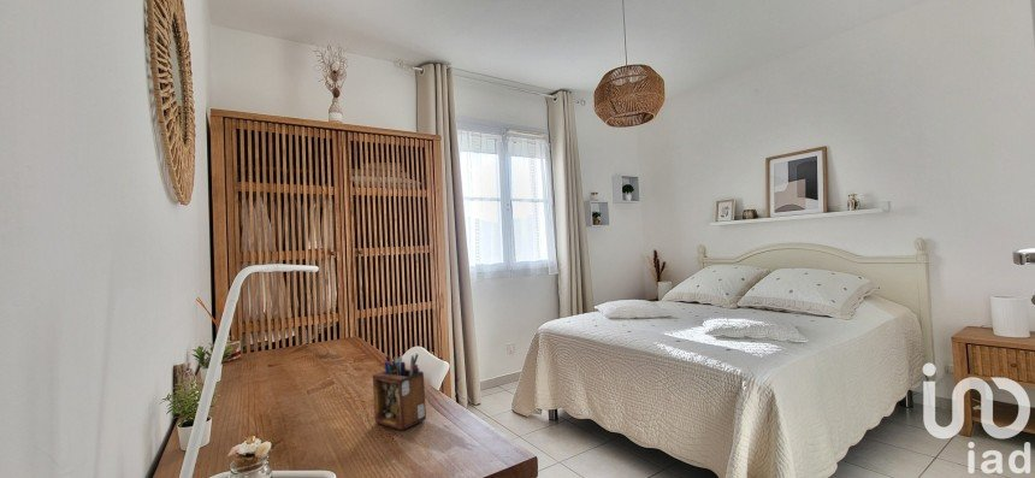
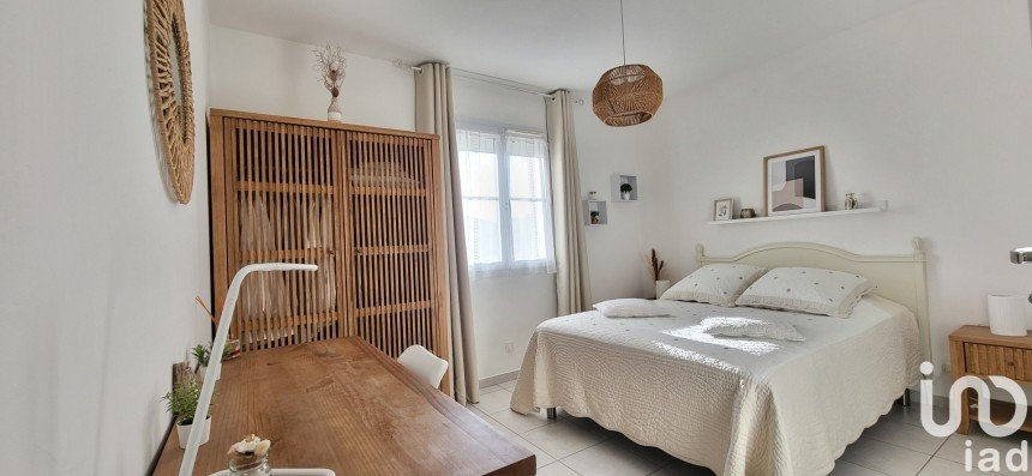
- desk organizer (398, 388)
